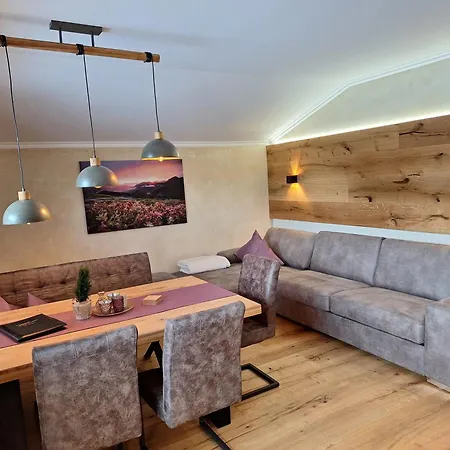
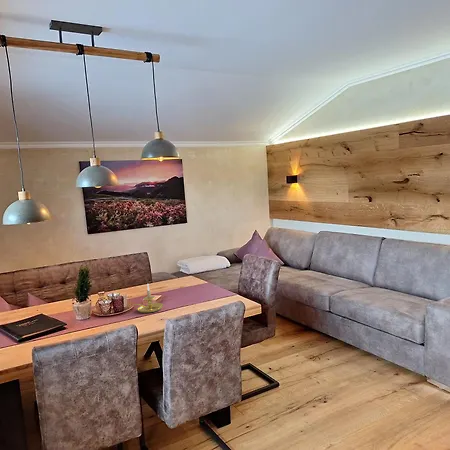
+ candle holder (147, 297)
